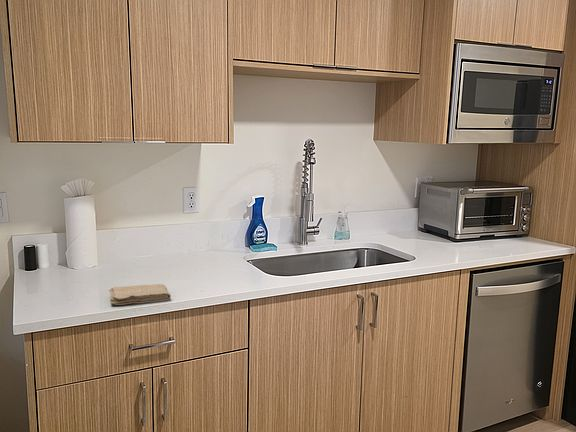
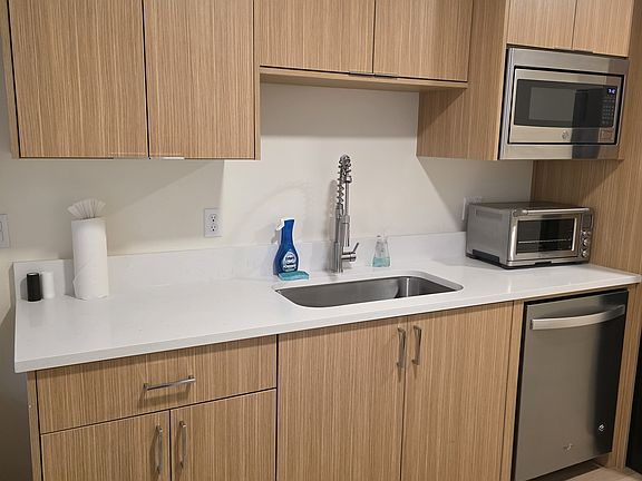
- washcloth (139, 293)
